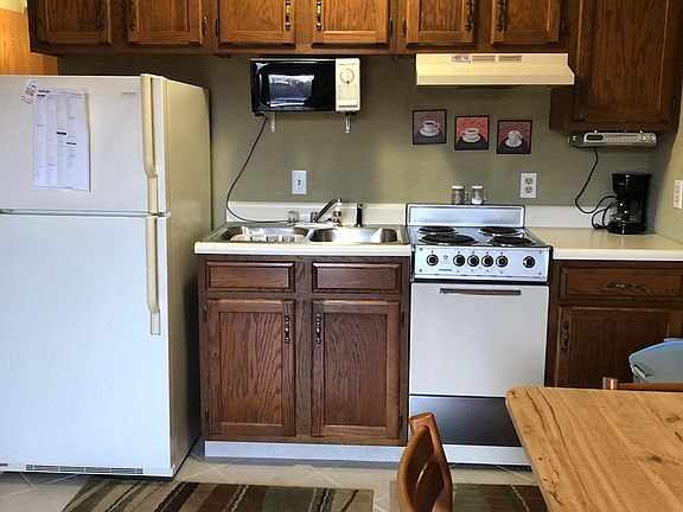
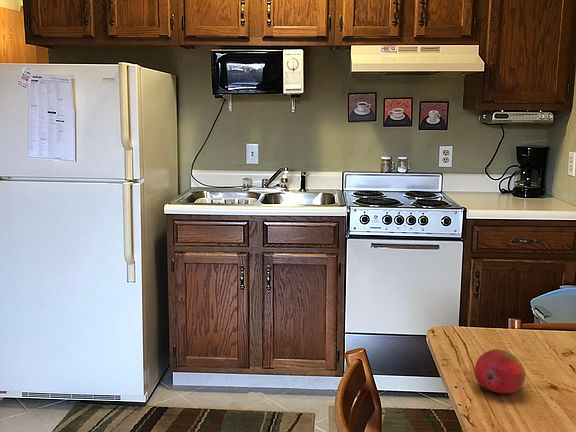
+ fruit (499, 369)
